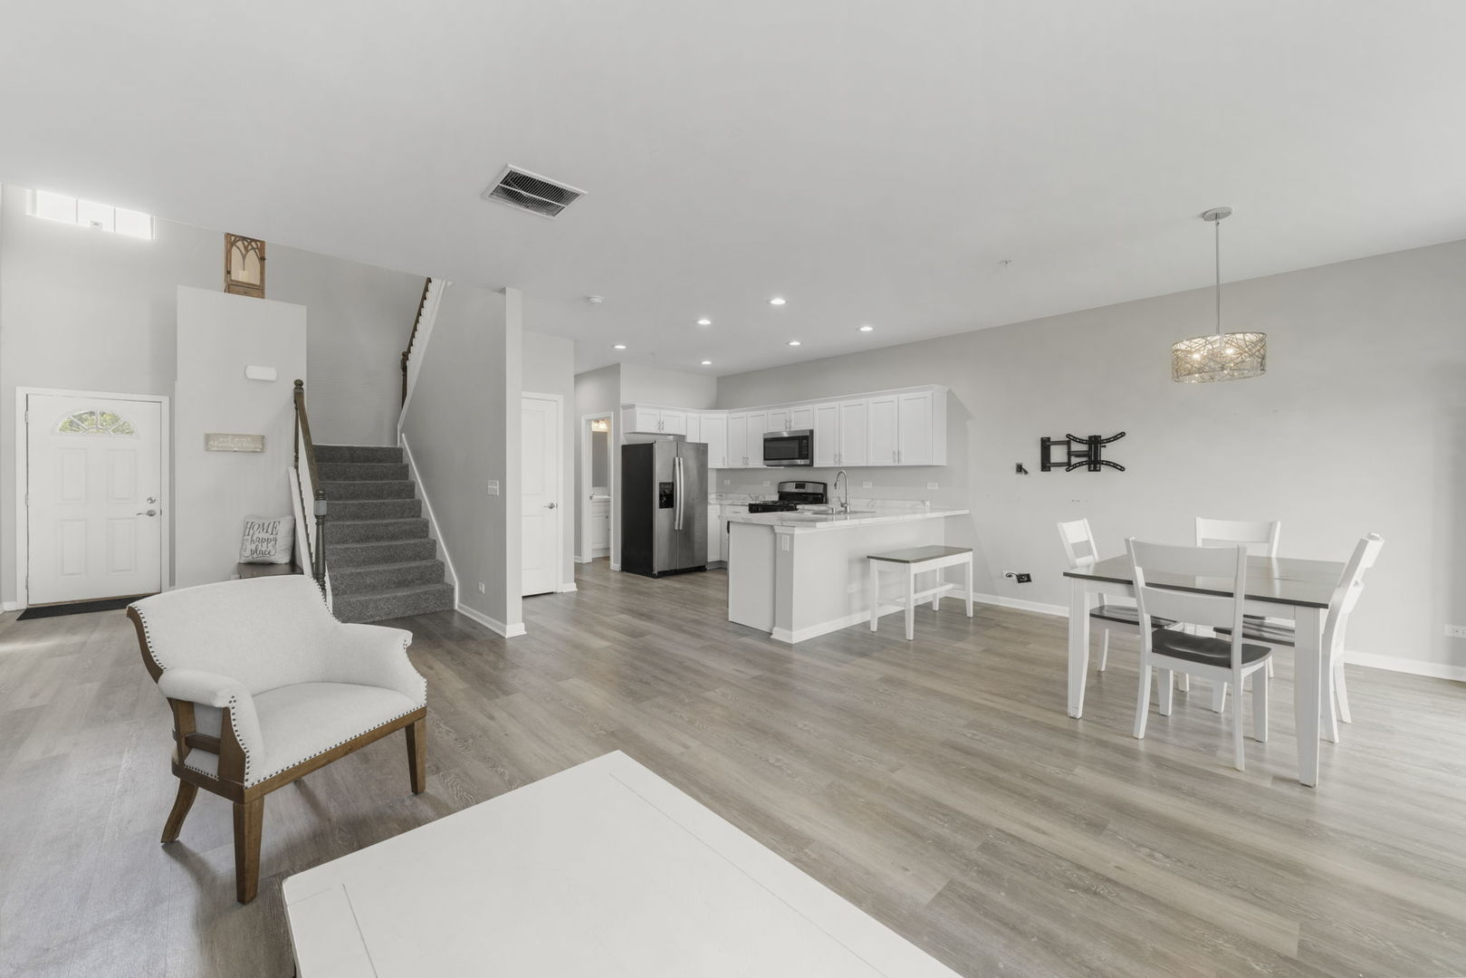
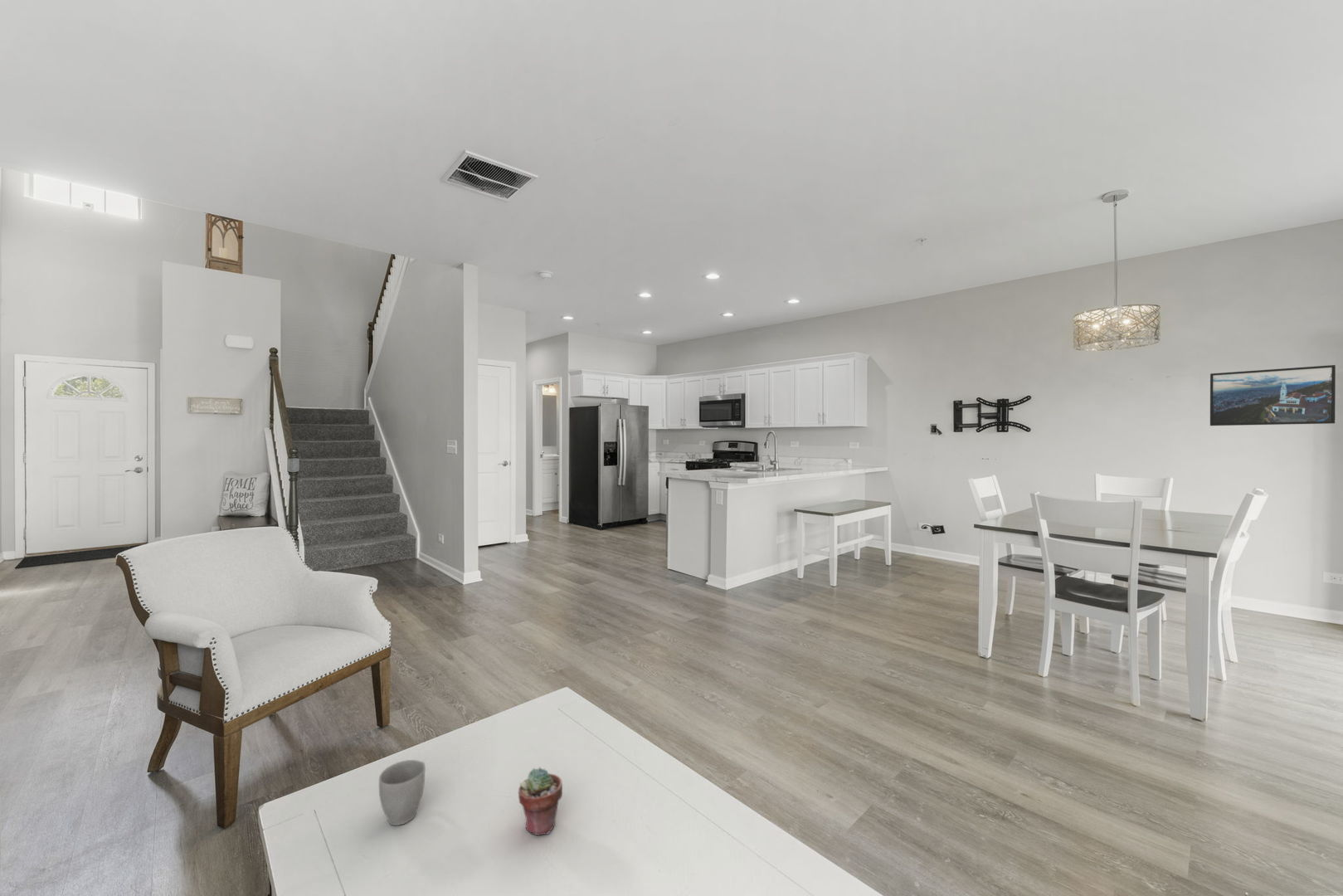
+ potted succulent (540, 796)
+ mug (406, 789)
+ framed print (1268, 397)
